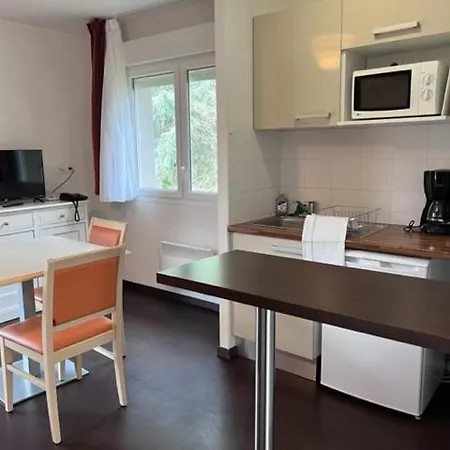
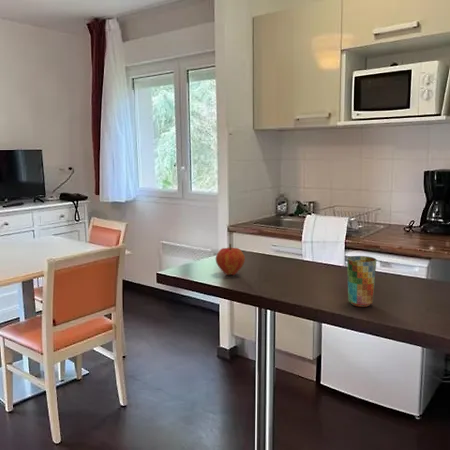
+ fruit (230, 259)
+ cup (361, 281)
